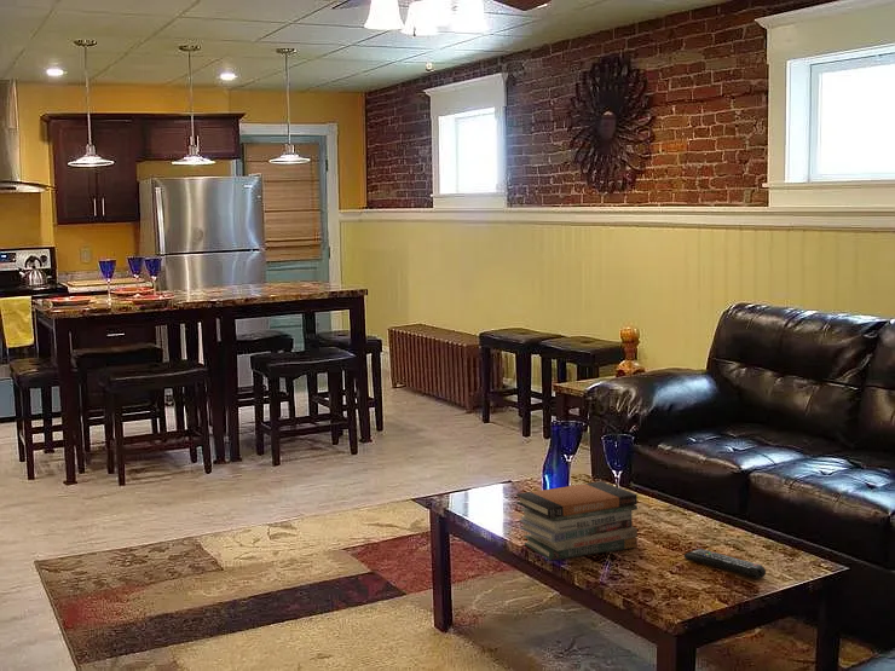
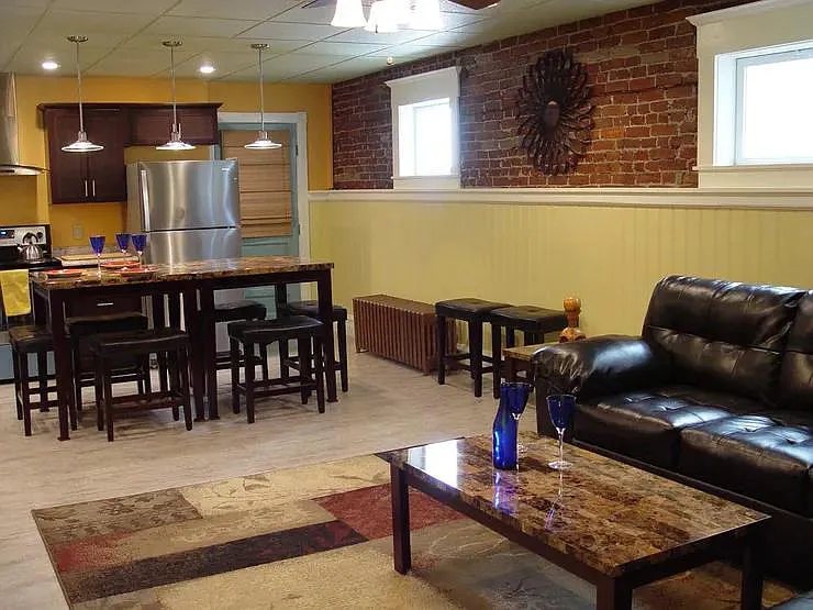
- book stack (577, 520)
- remote control (723, 562)
